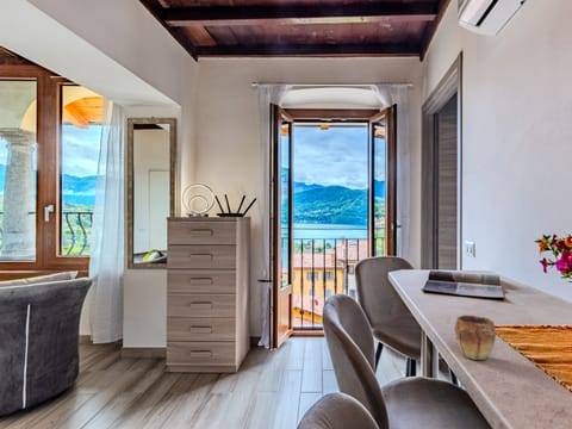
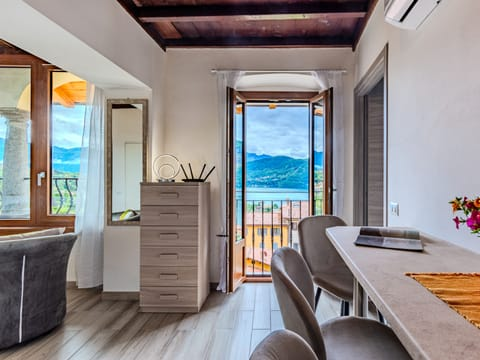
- candle (474, 337)
